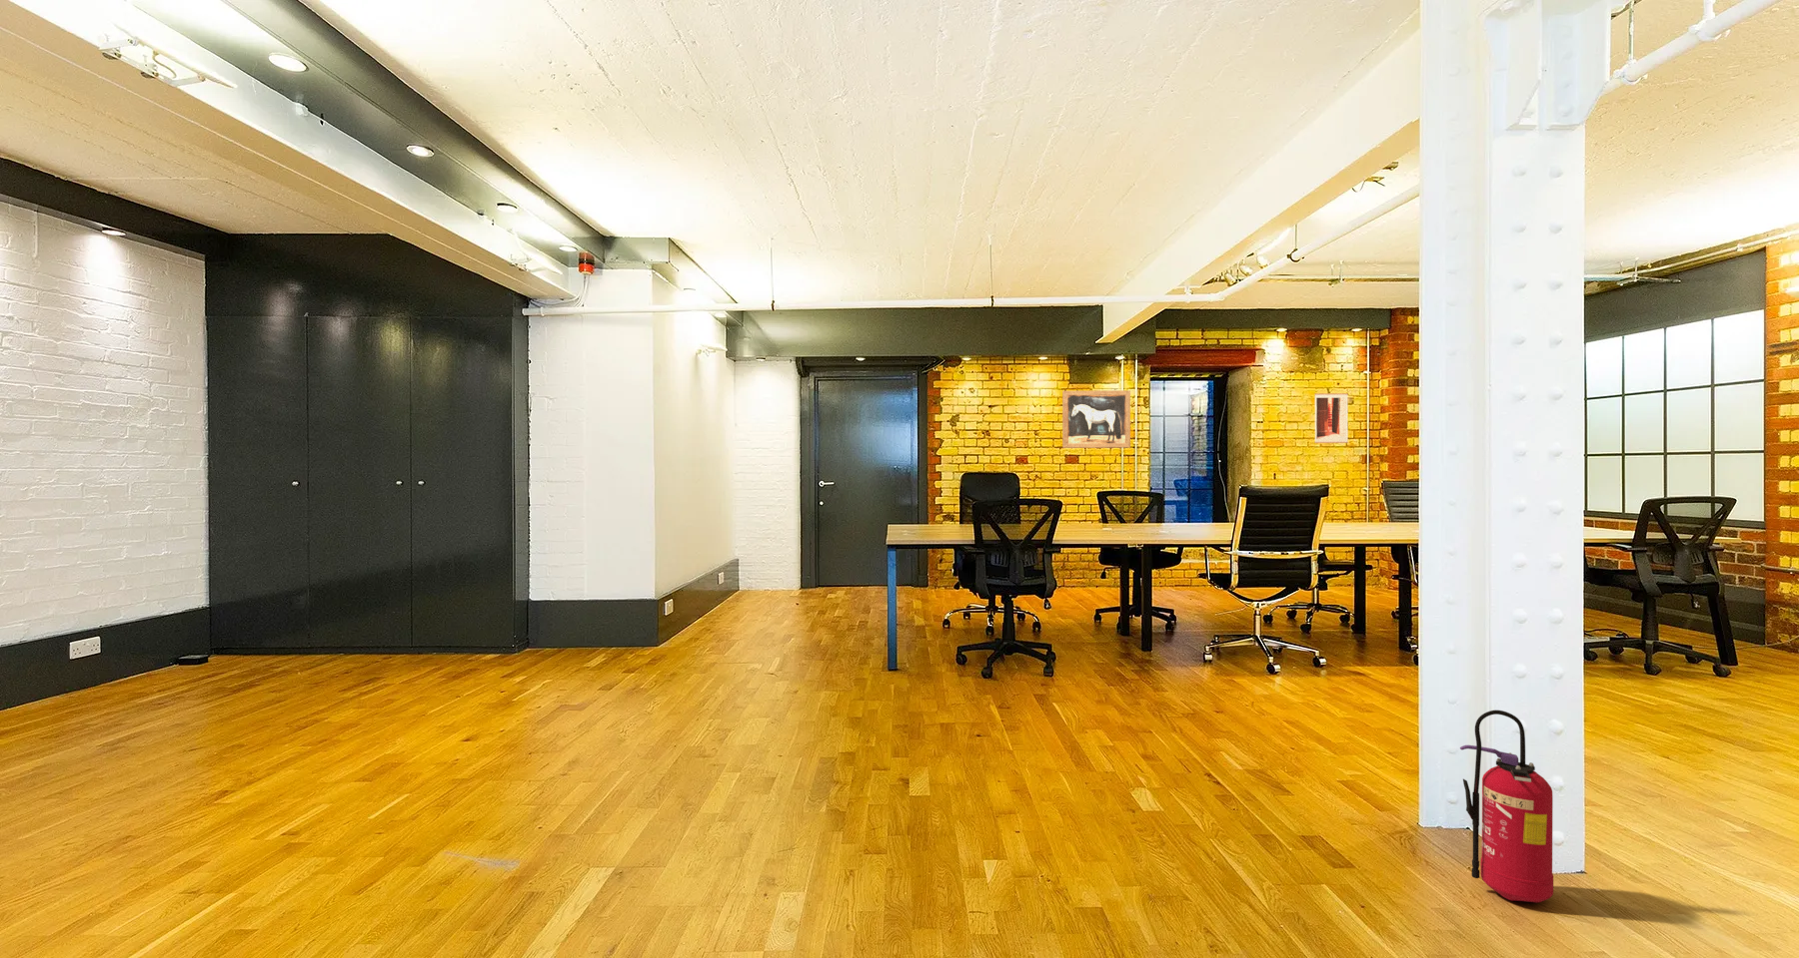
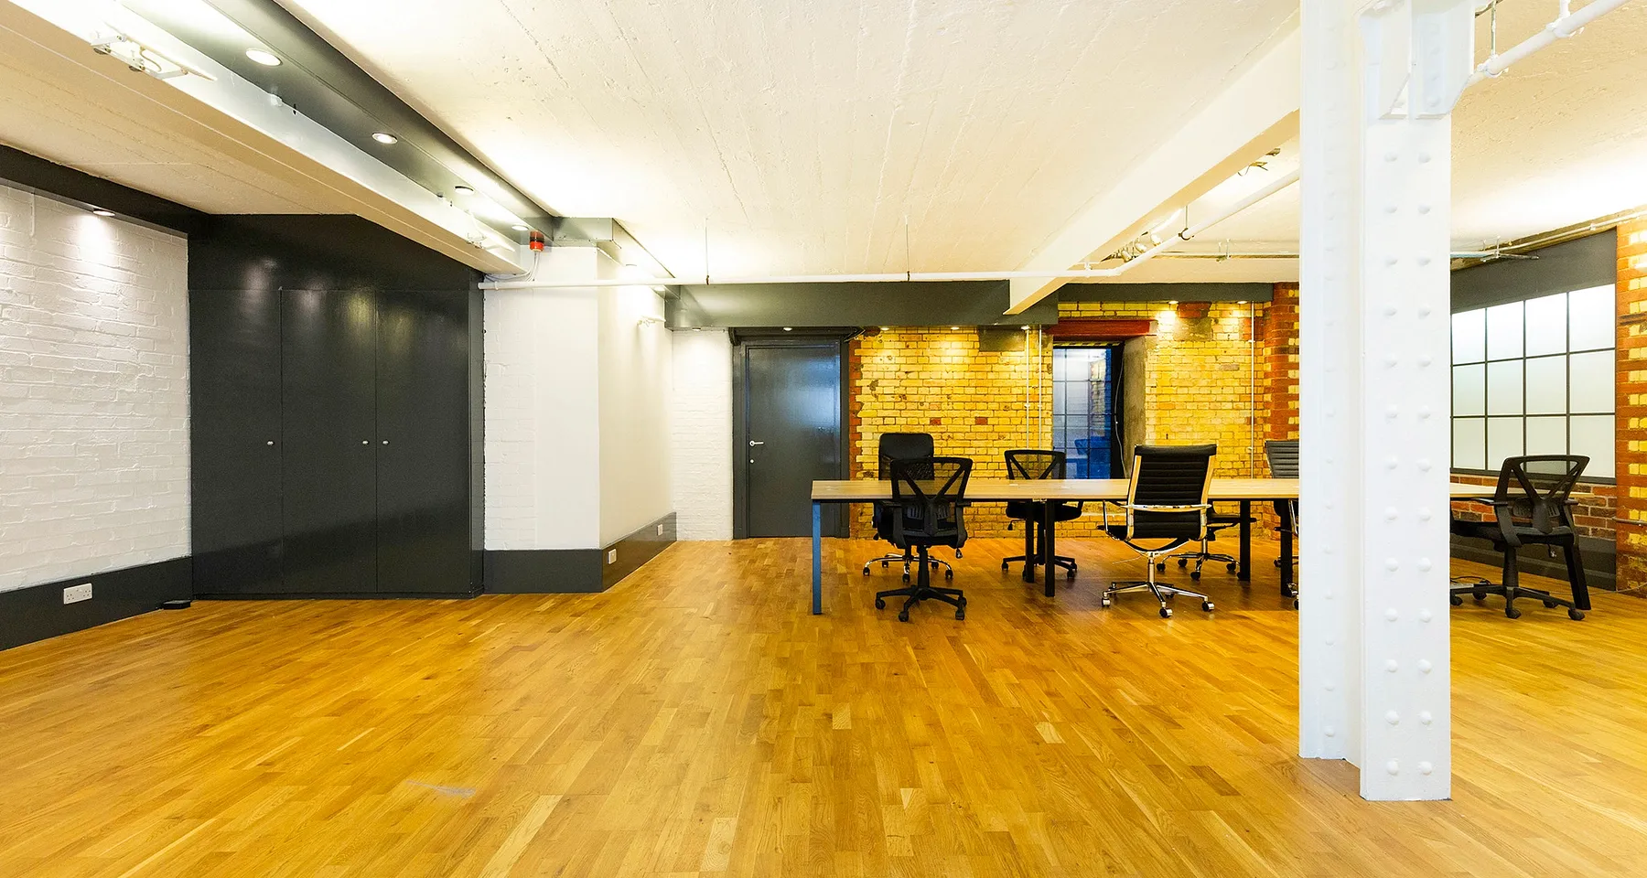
- wall art (1096, 420)
- wall art (1331, 418)
- fire extinguisher (1505, 802)
